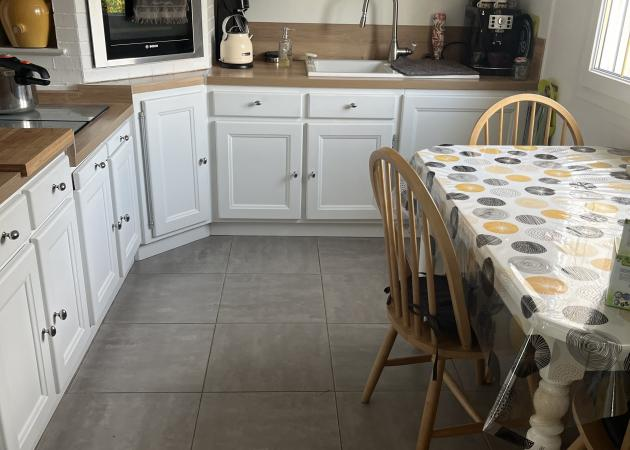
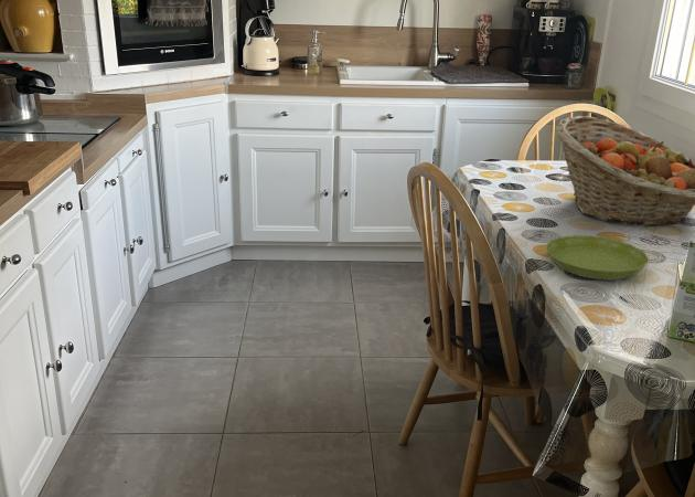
+ fruit basket (629, 168)
+ saucer (595, 258)
